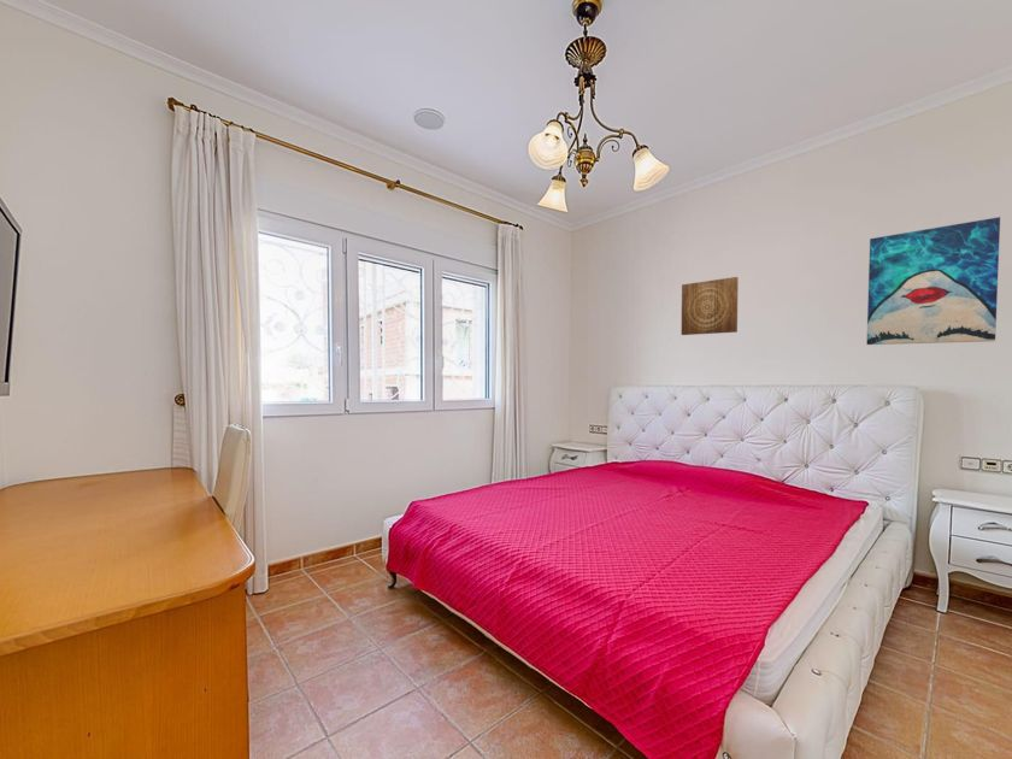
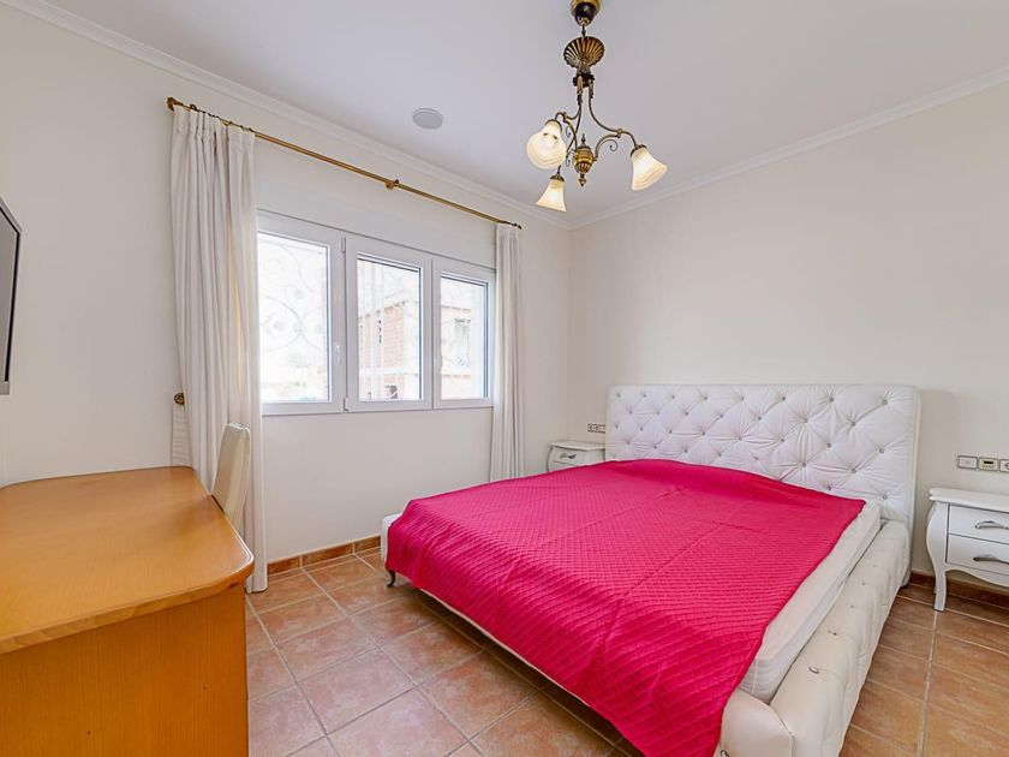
- wall art (708, 307)
- wall art (928, 286)
